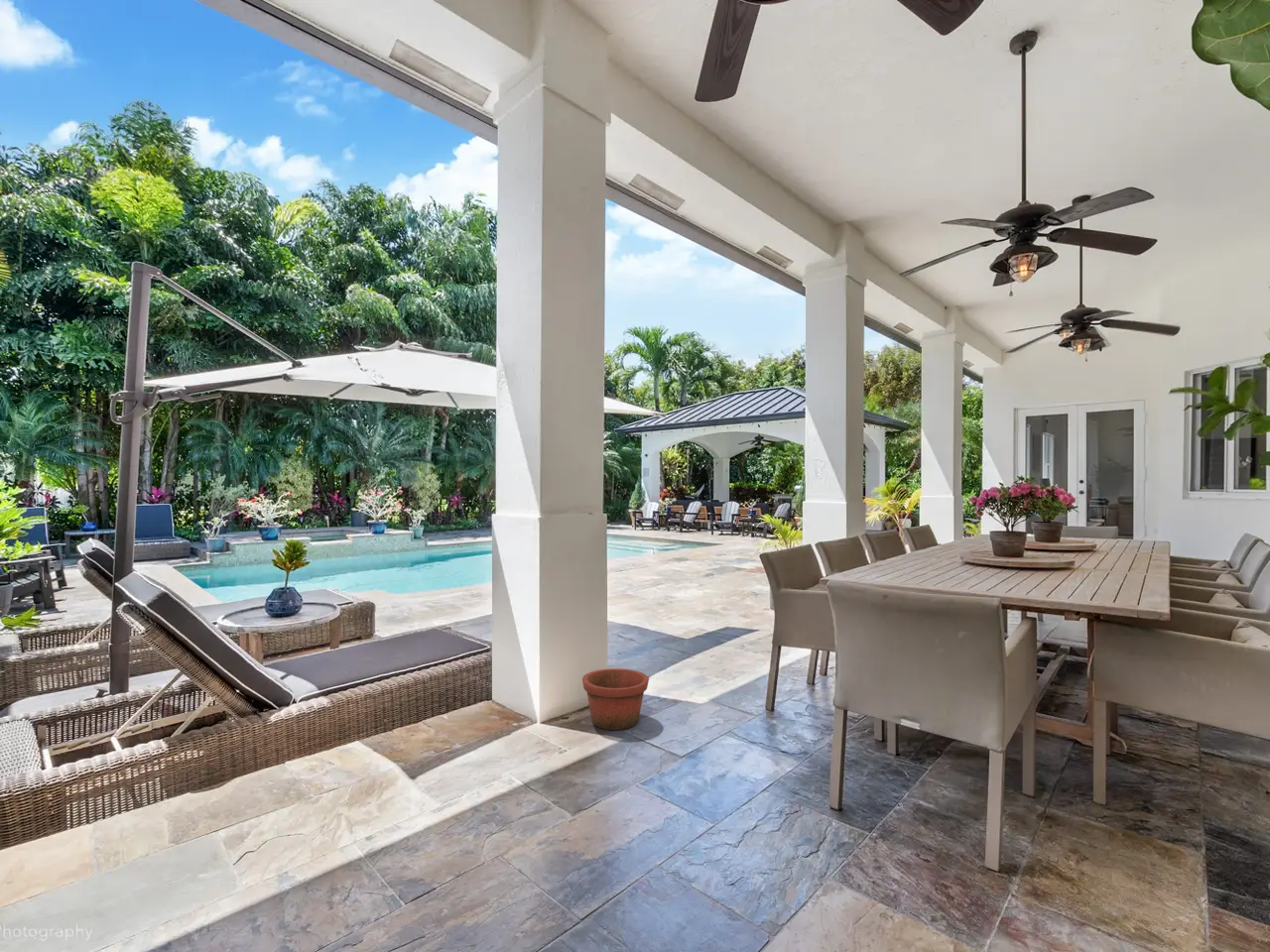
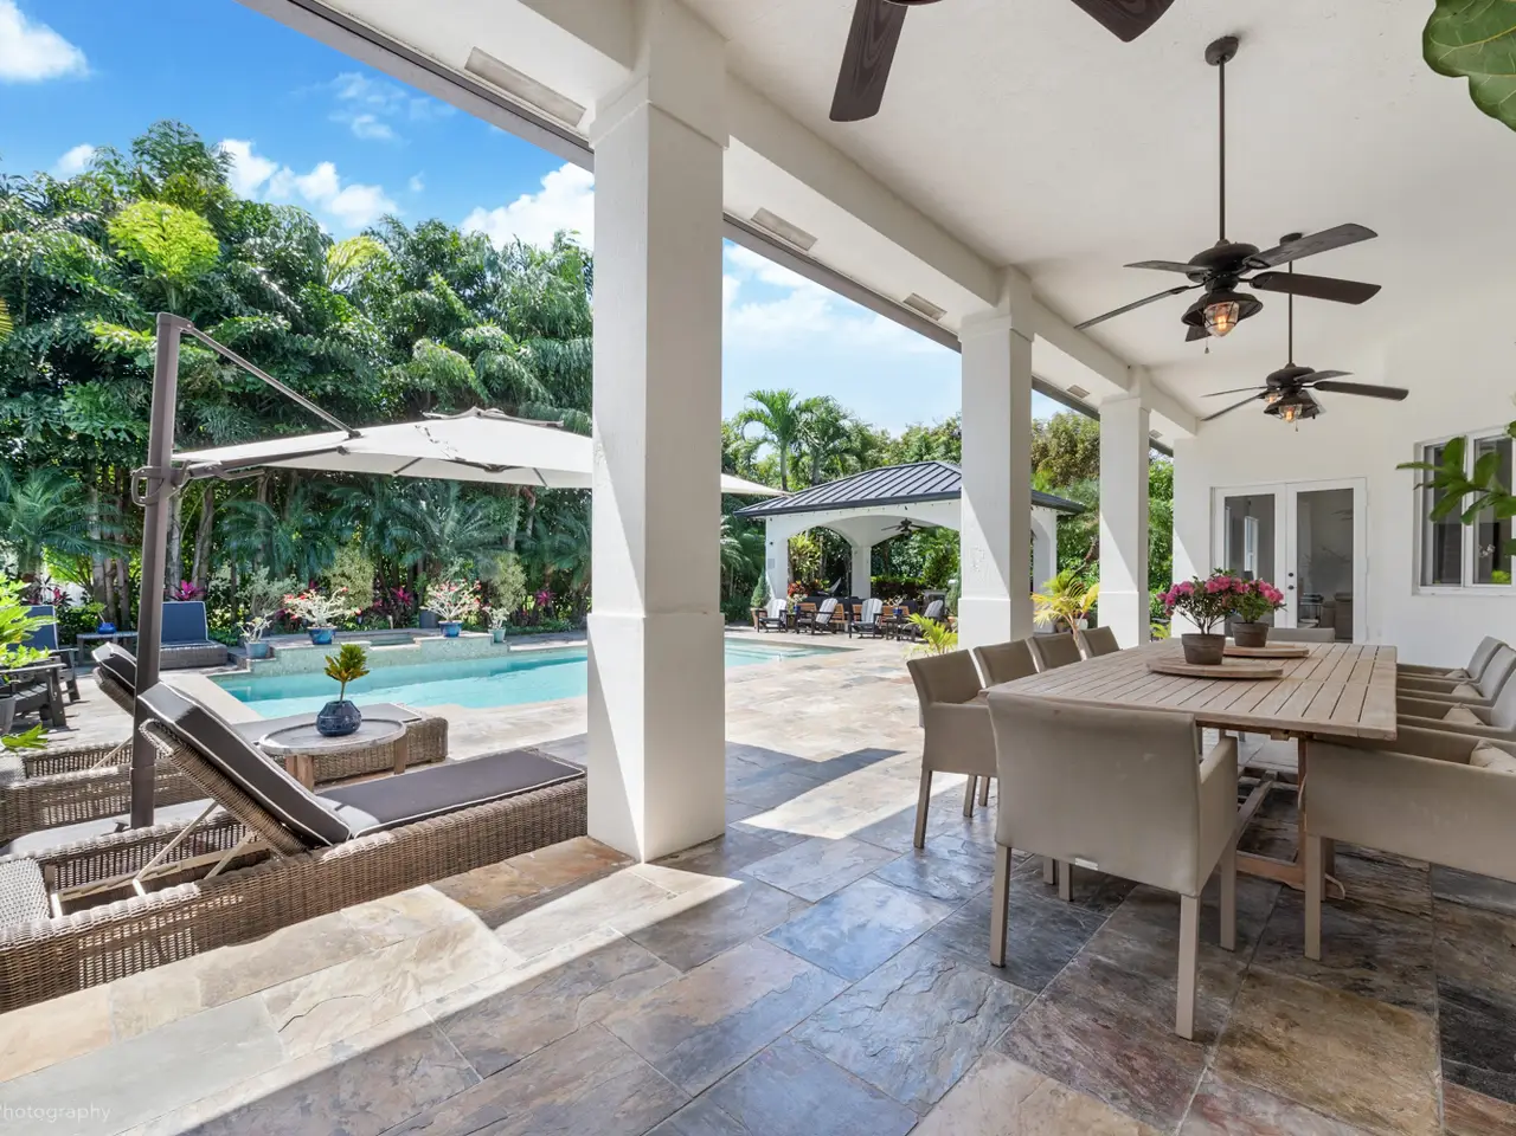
- pot (615, 699)
